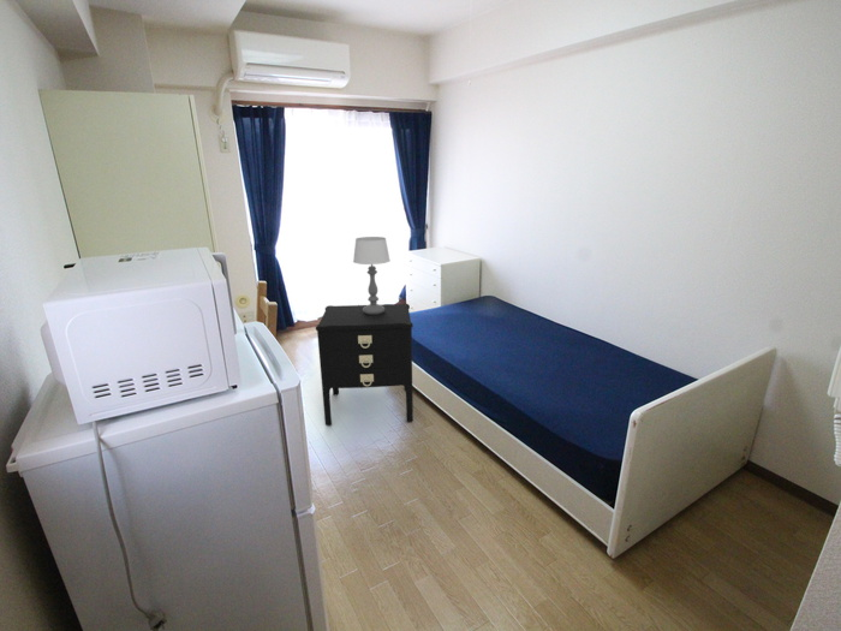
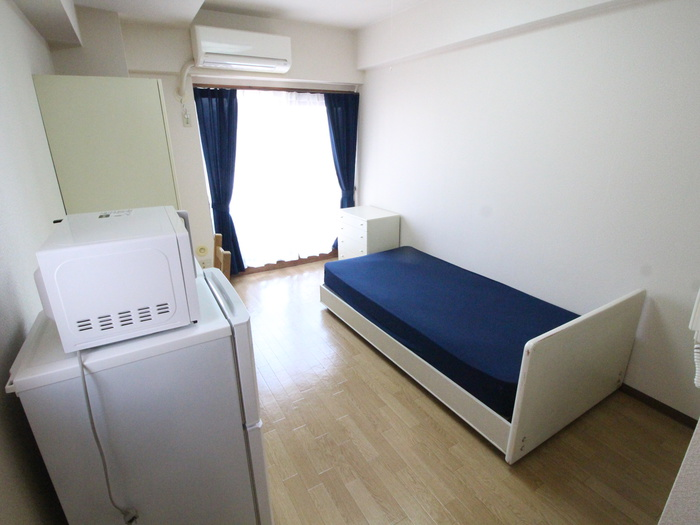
- nightstand (368, 362)
- table lamp (371, 275)
